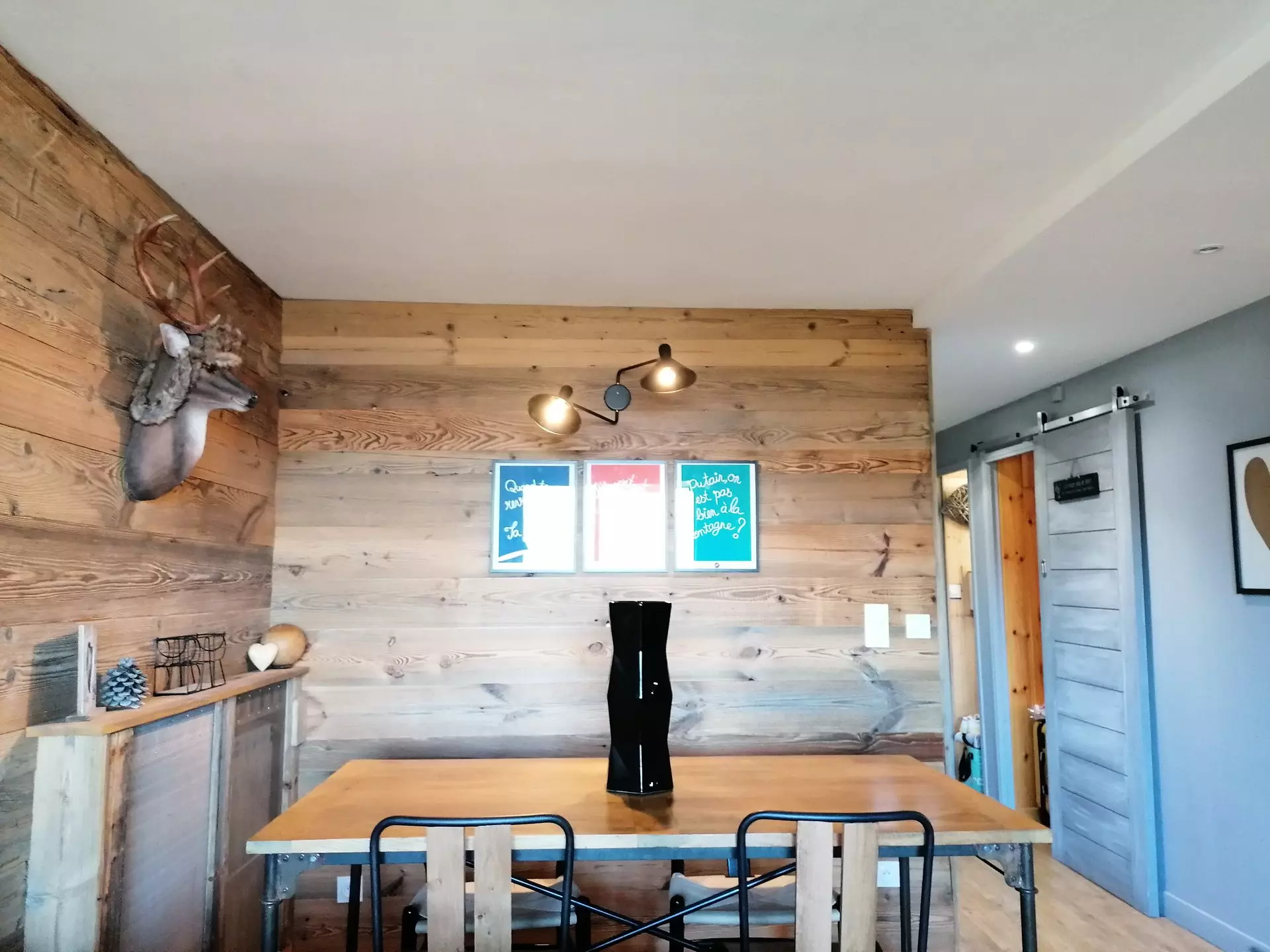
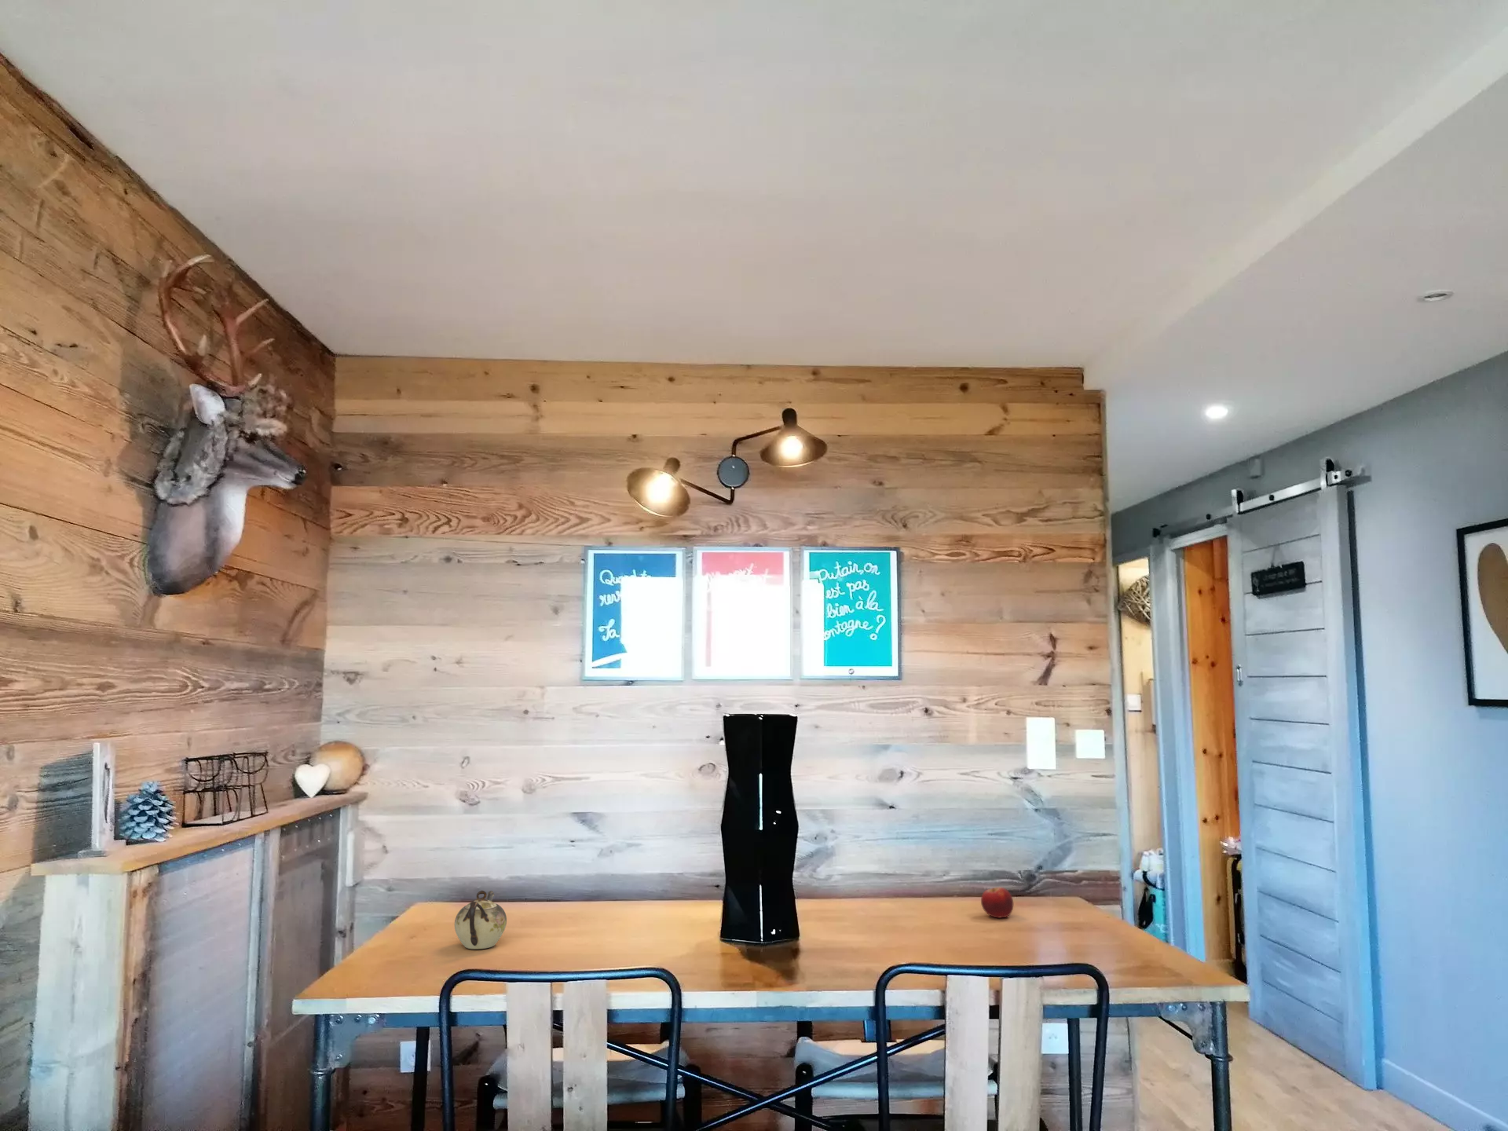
+ fruit (997, 902)
+ teapot (481, 917)
